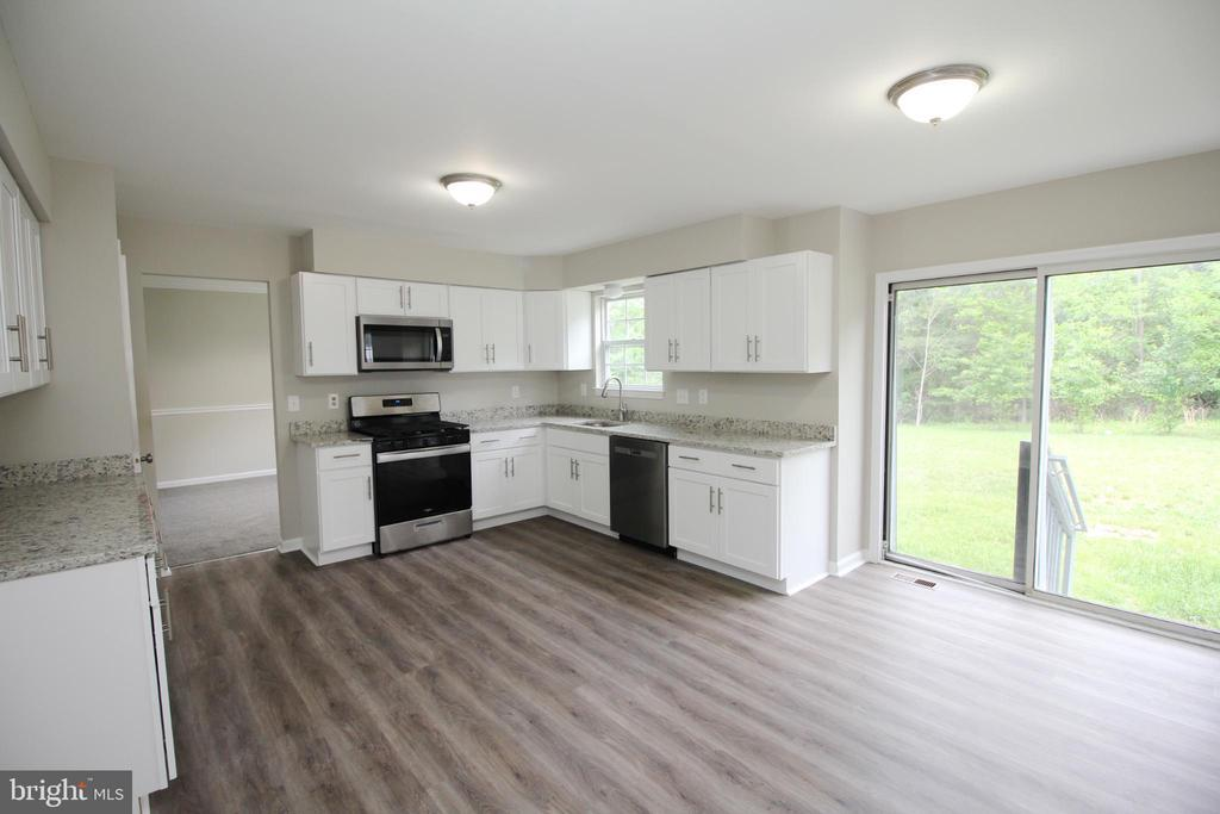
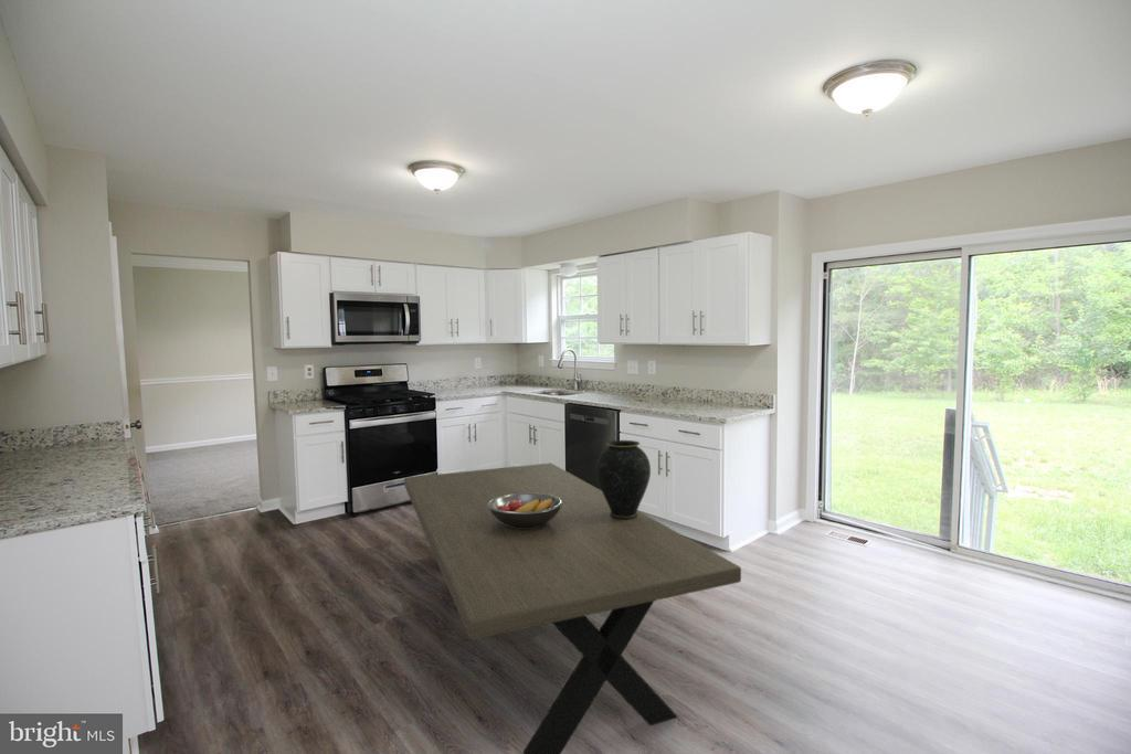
+ fruit bowl (525, 509)
+ vase (623, 478)
+ dining table (528, 569)
